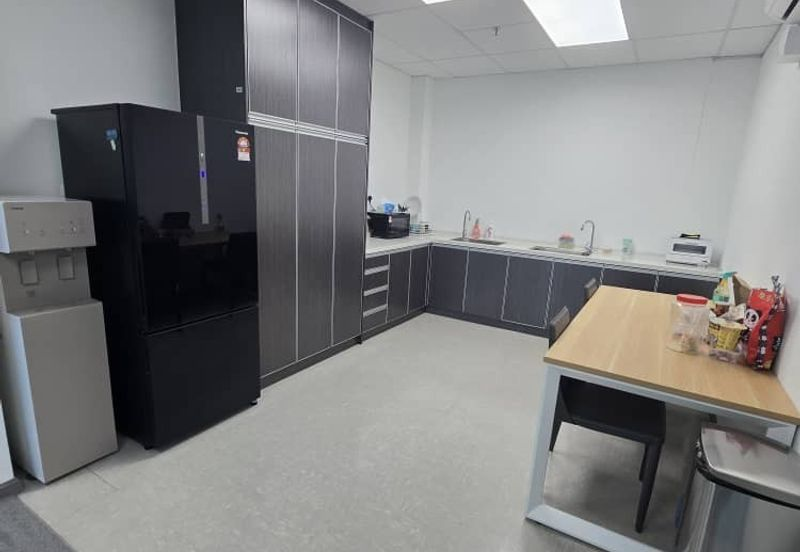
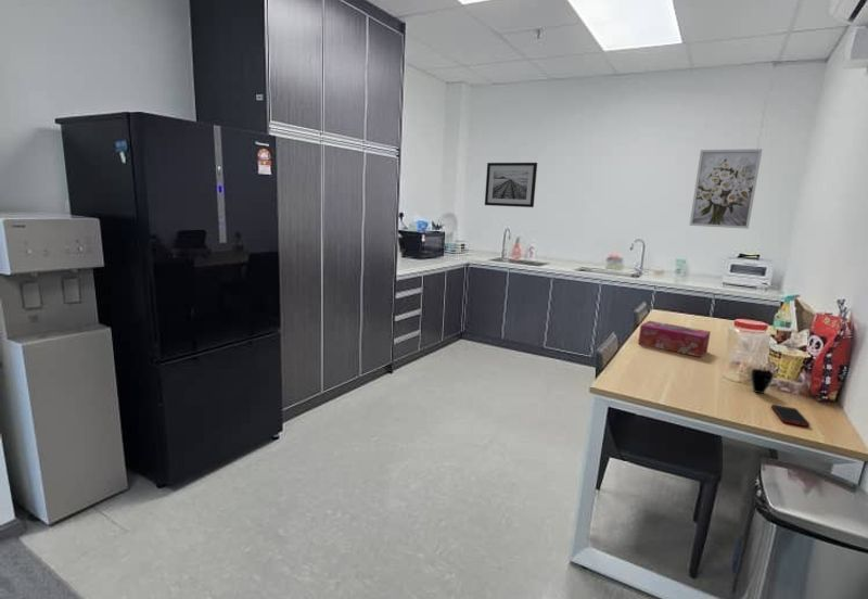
+ wall art (510, 184)
+ cell phone (789, 415)
+ wall art (724, 189)
+ tissue box (673, 337)
+ cup (762, 383)
